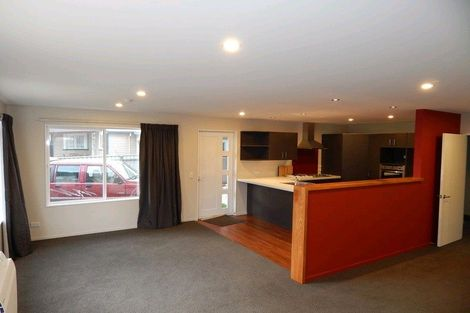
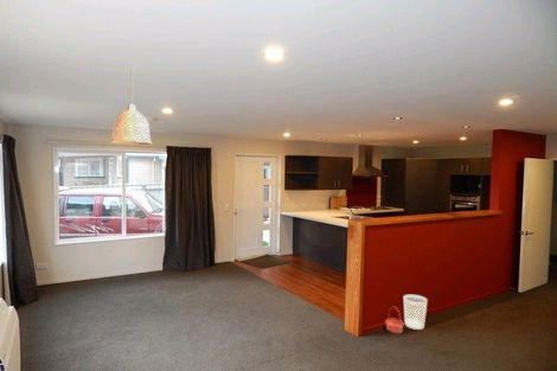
+ wastebasket (414, 311)
+ pendant lamp (132, 105)
+ basket (395, 319)
